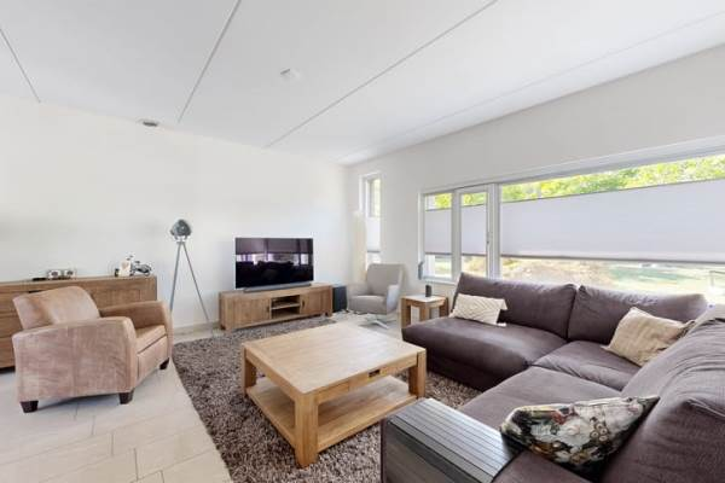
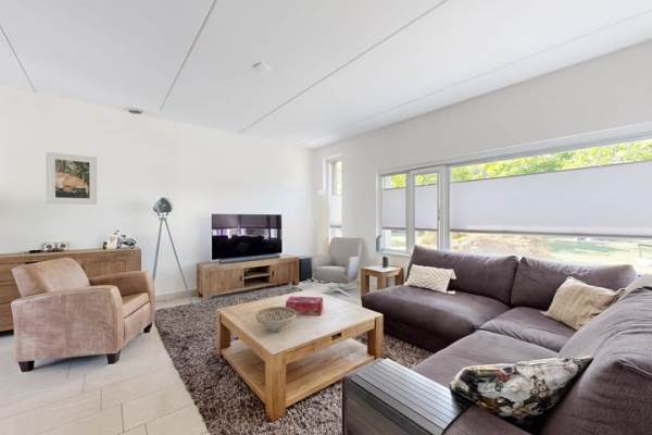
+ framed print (73, 179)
+ decorative bowl (276, 320)
+ tissue box (304, 304)
